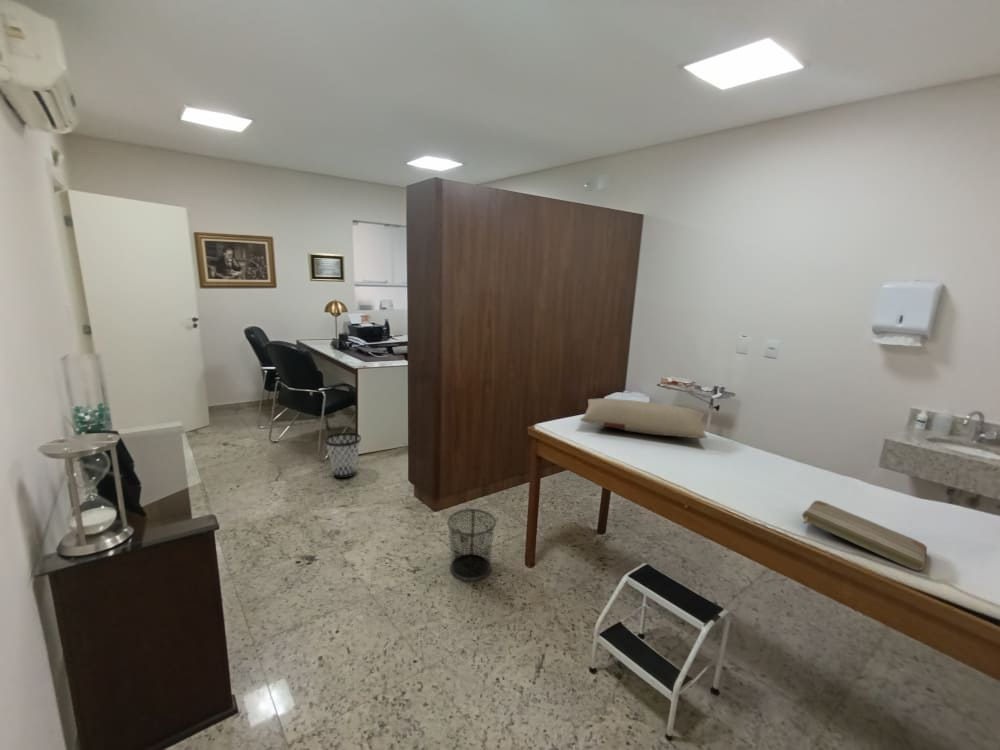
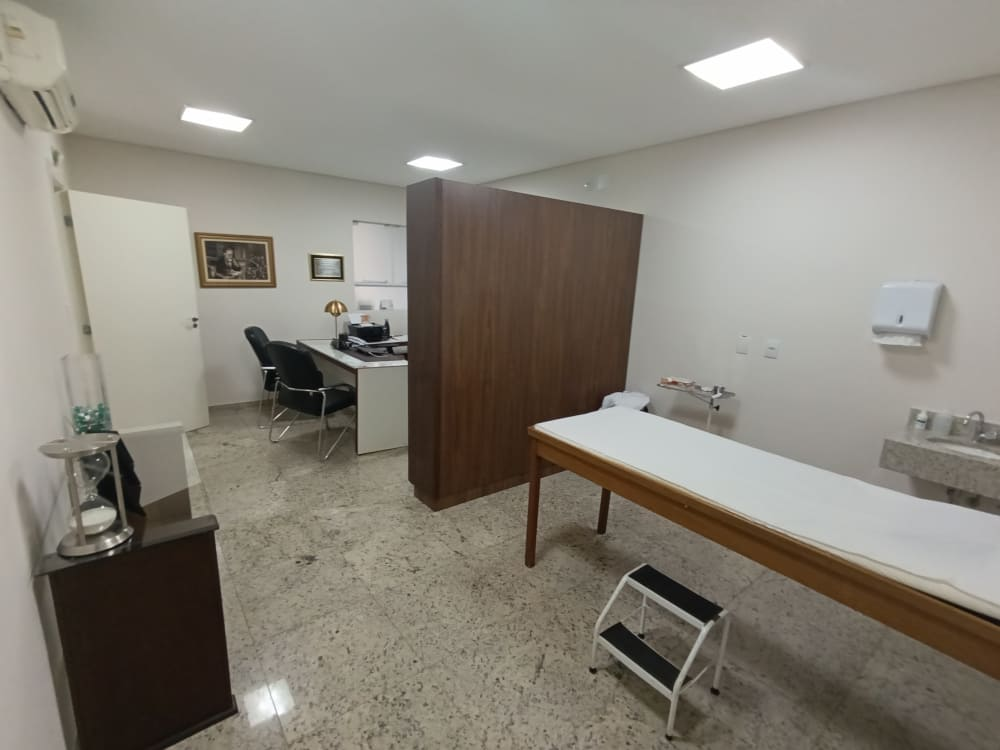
- clutch bag (862, 531)
- pillow (641, 417)
- waste bin (471, 544)
- wastebasket (343, 456)
